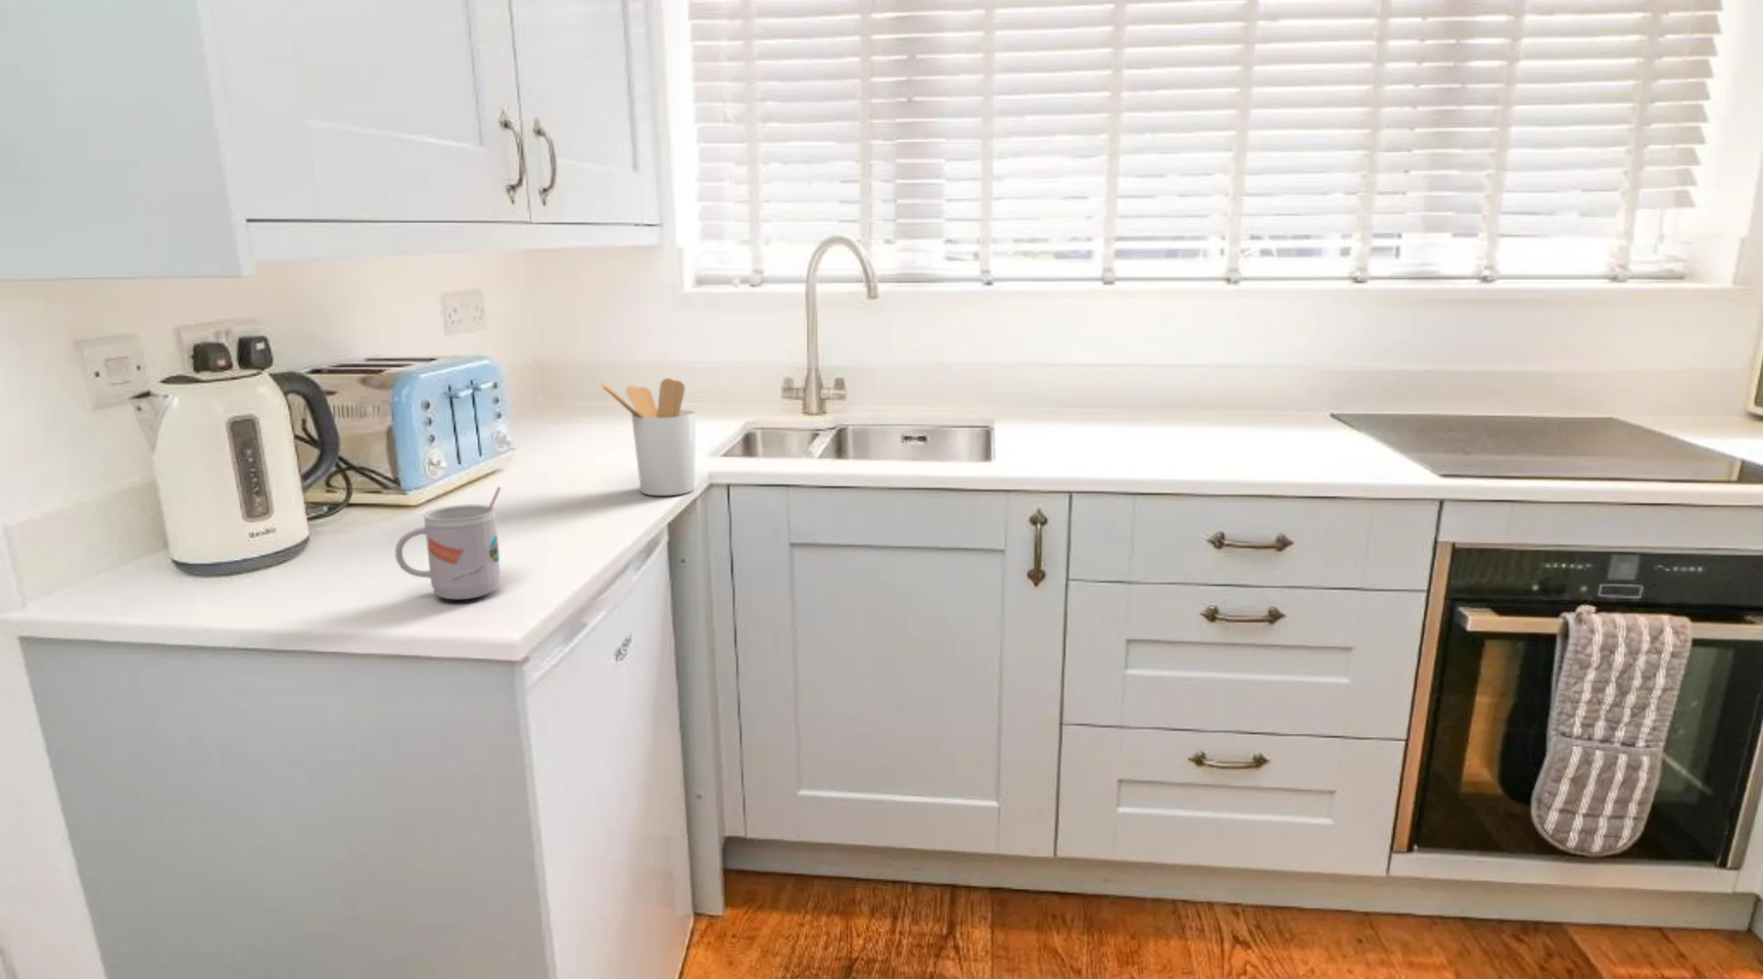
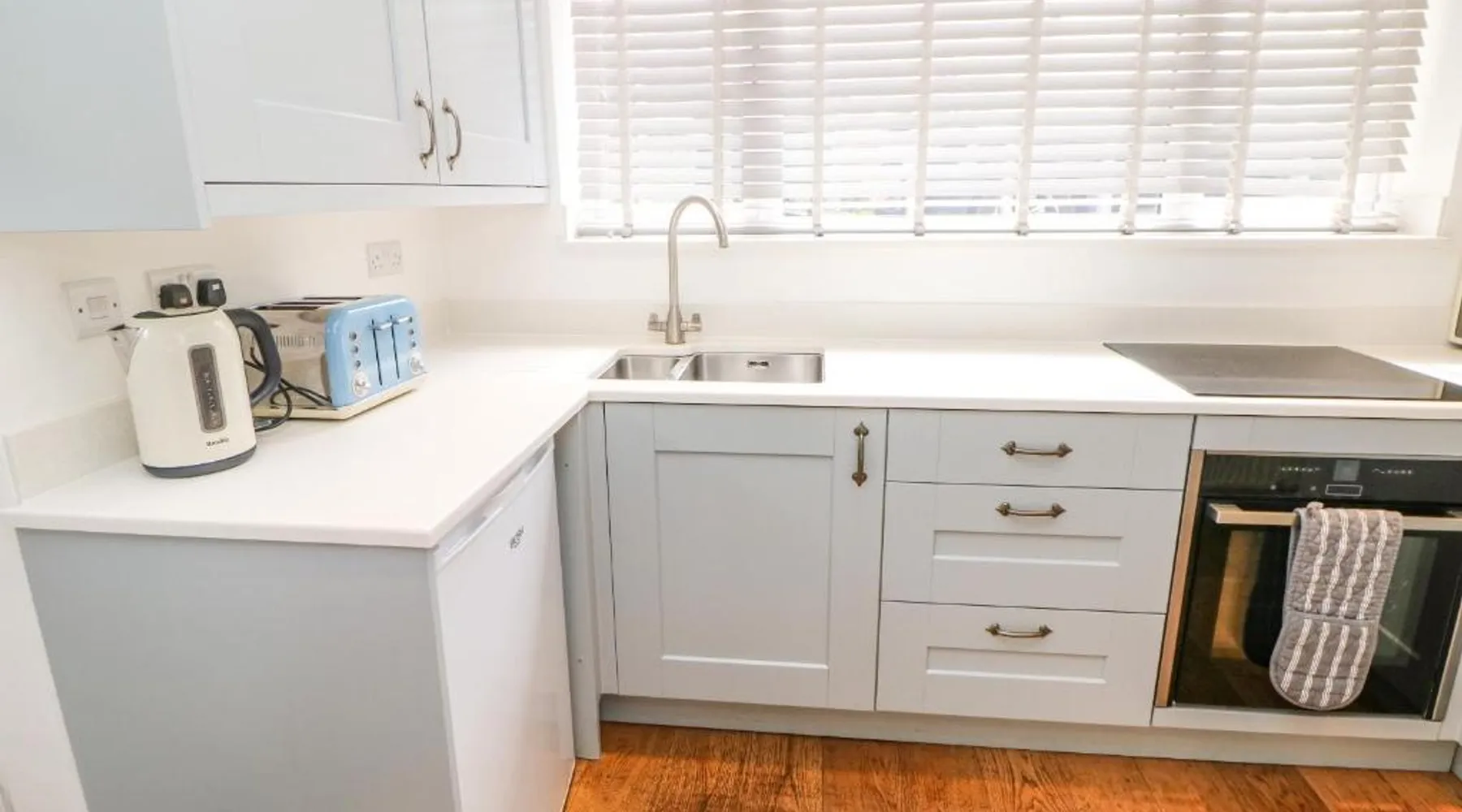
- mug (451, 543)
- utensil holder (649, 435)
